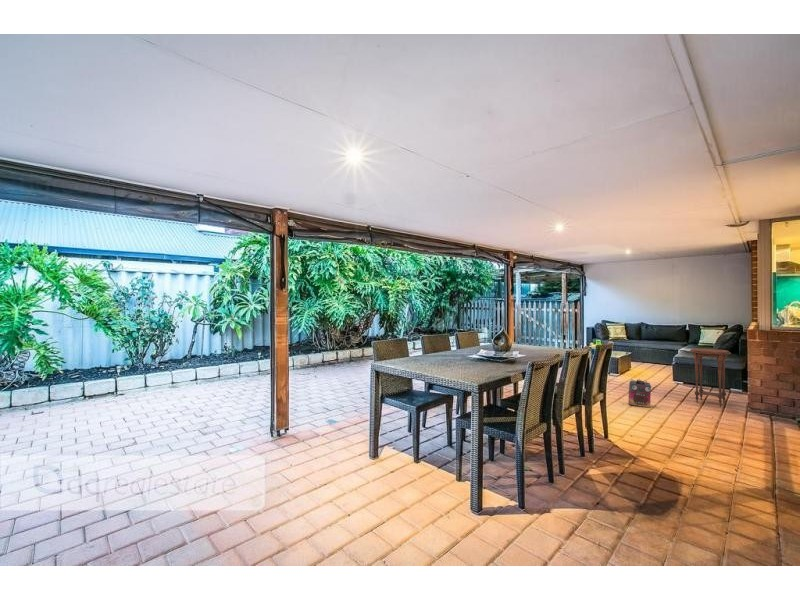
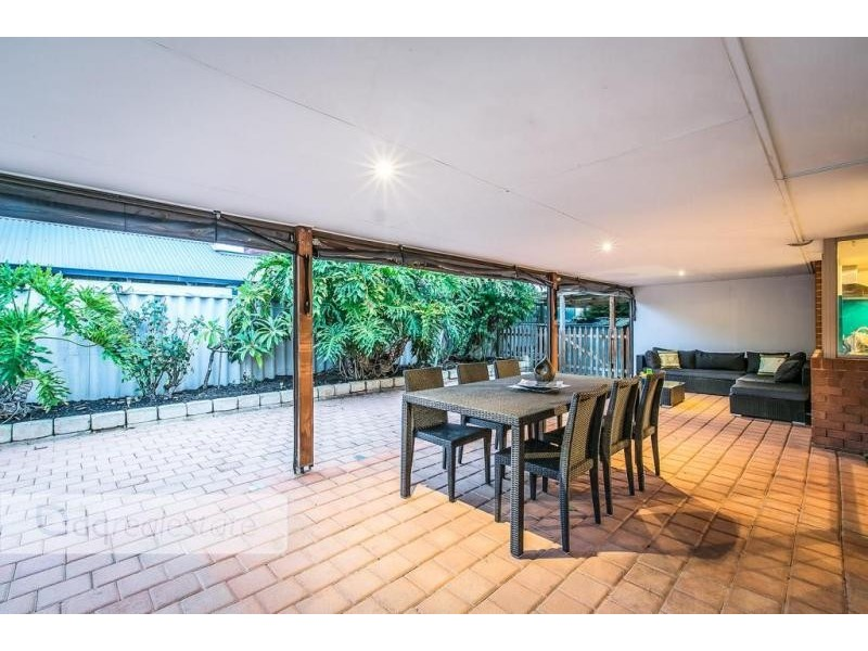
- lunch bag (639, 391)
- side table (718, 376)
